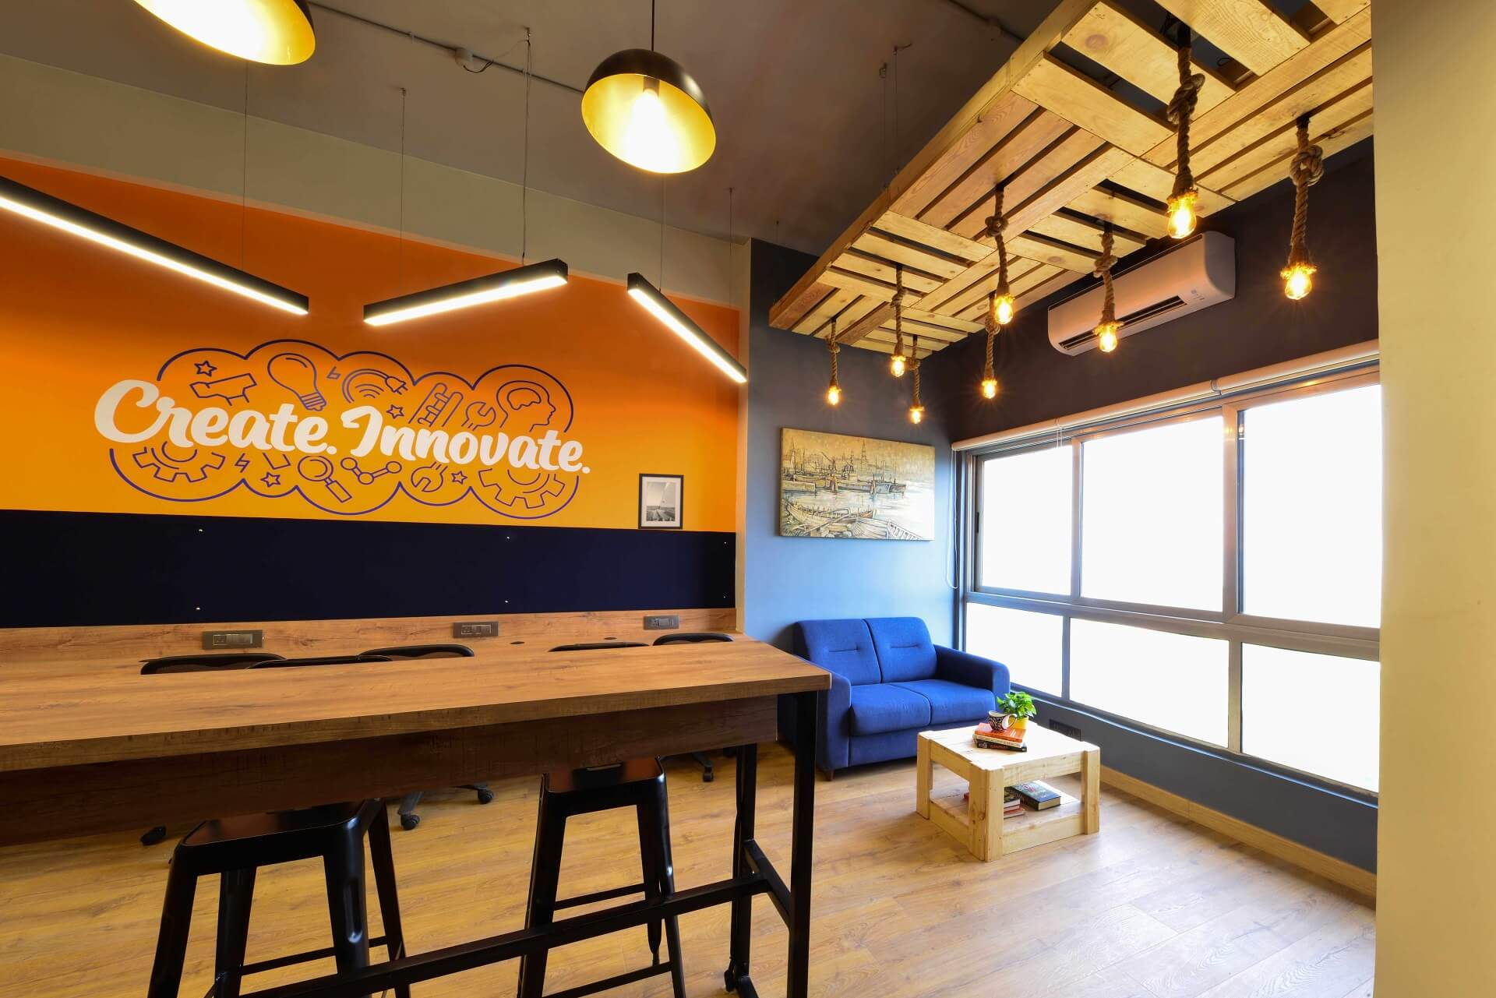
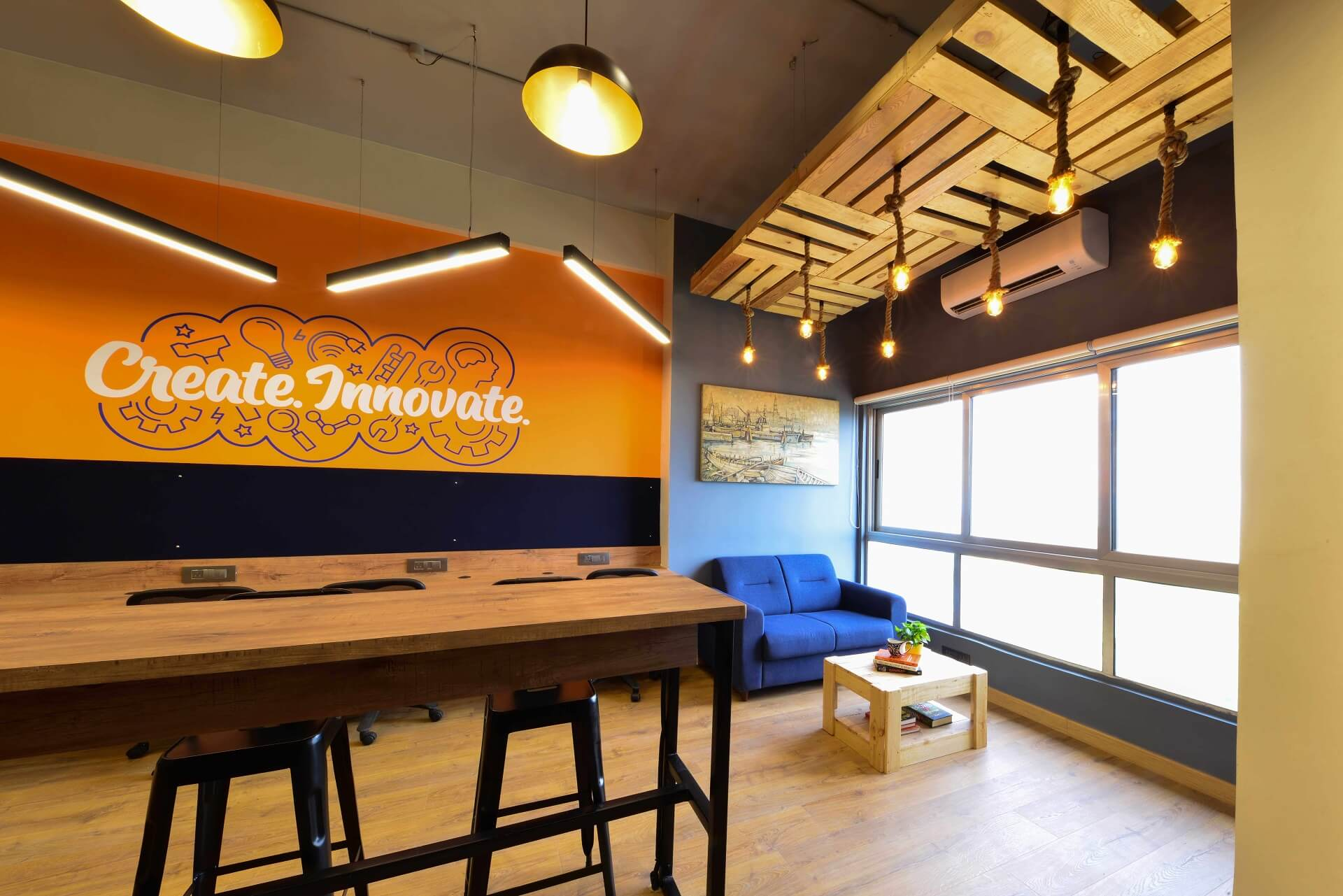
- wall art (661, 501)
